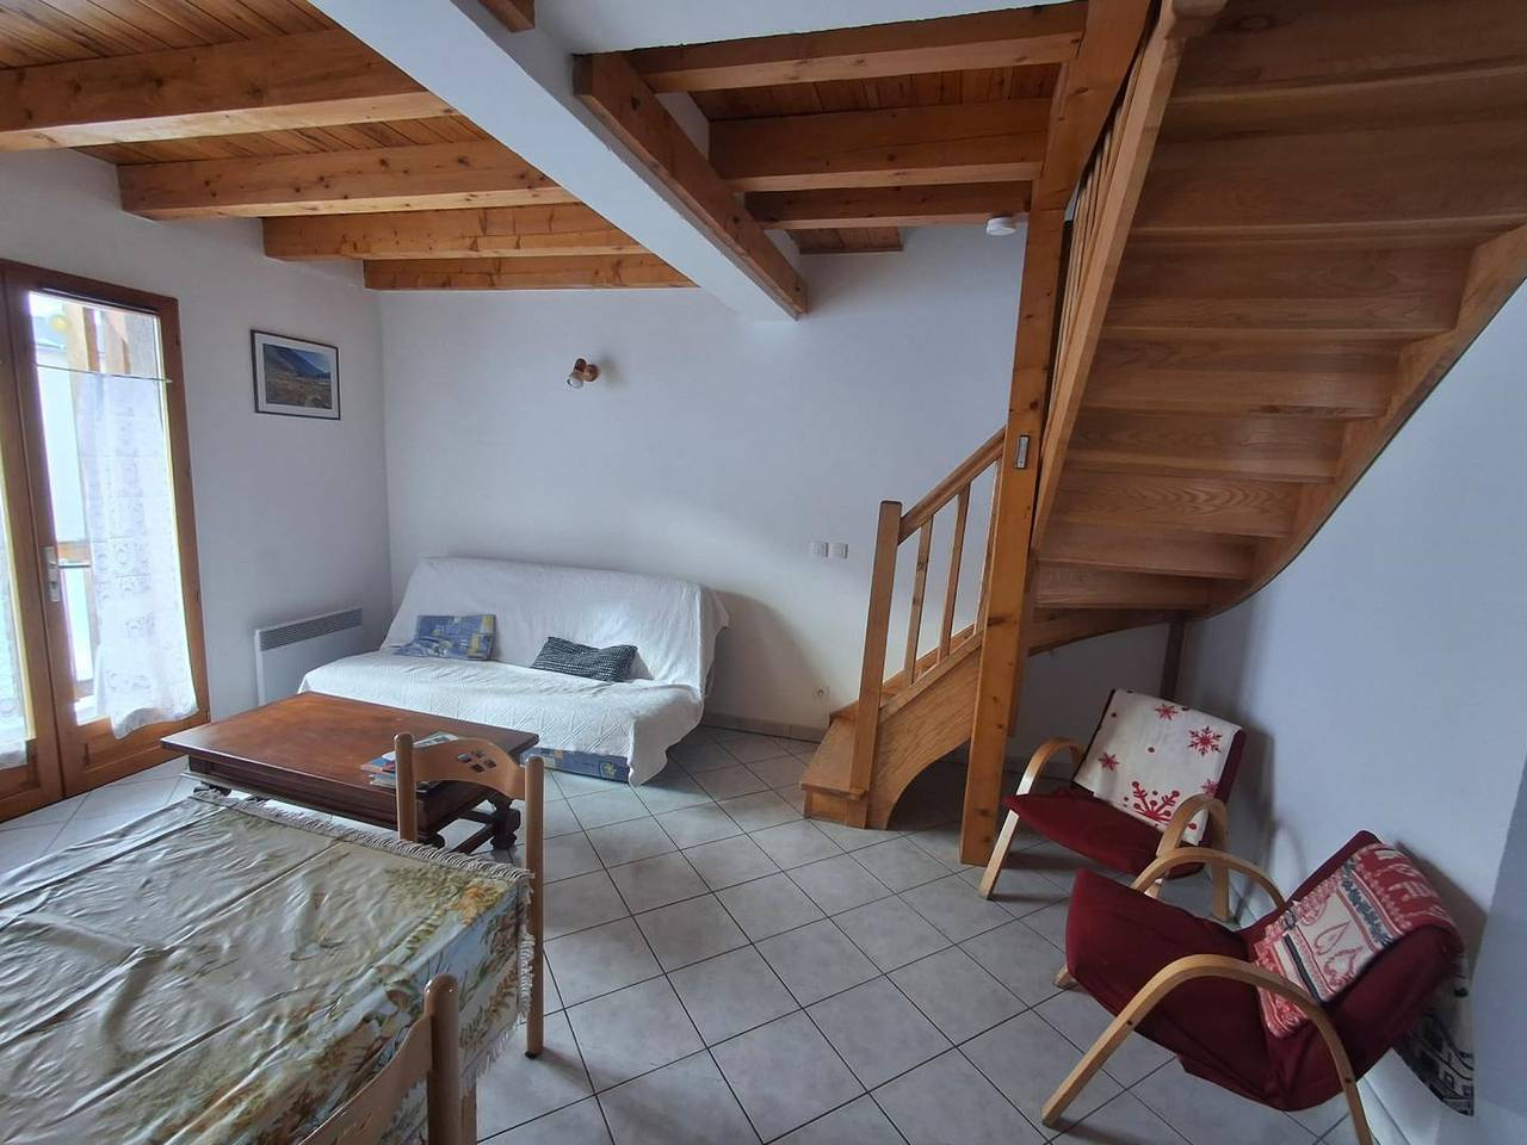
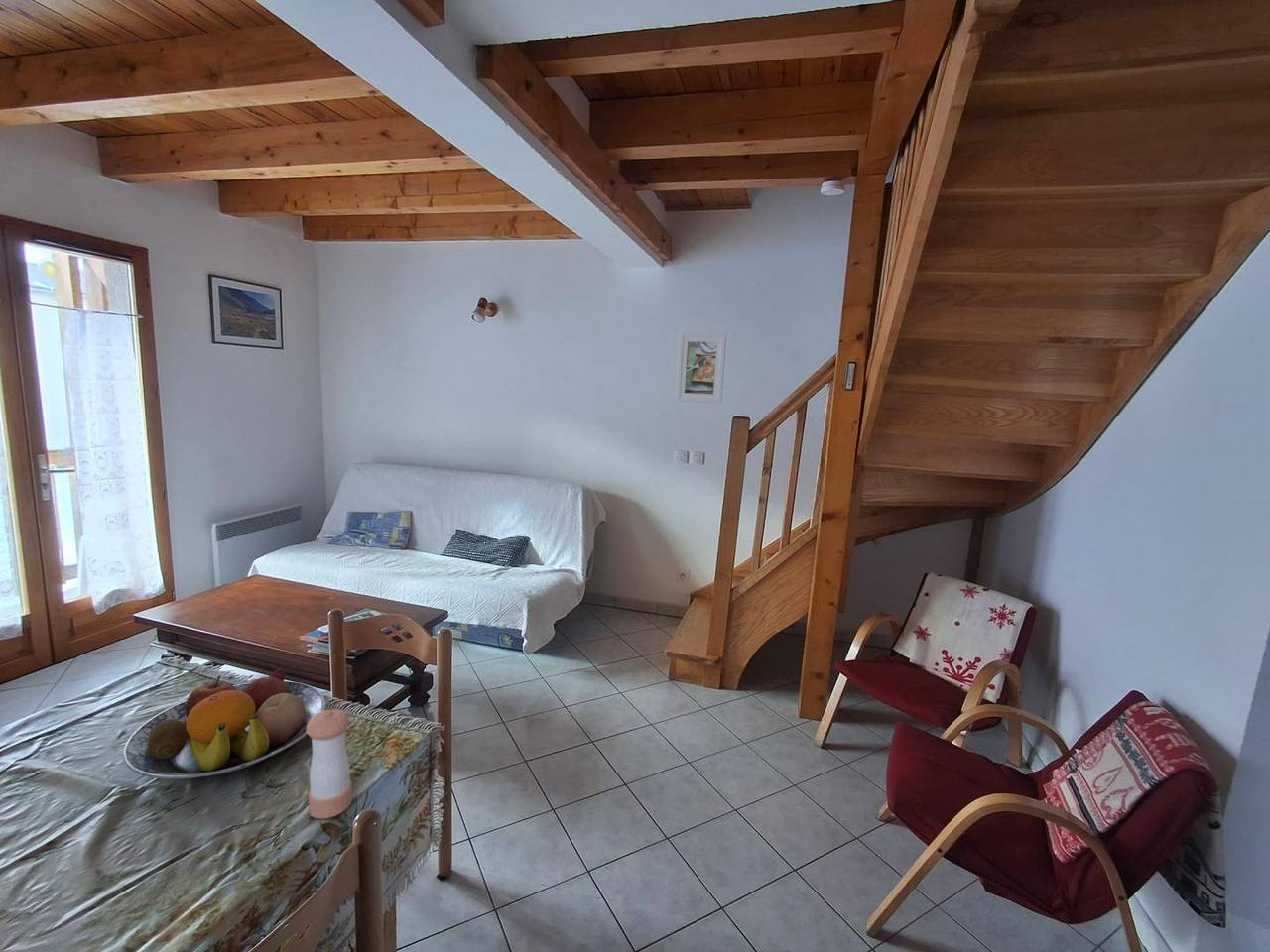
+ fruit bowl (232, 716)
+ pepper shaker (328, 758)
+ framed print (700, 367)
